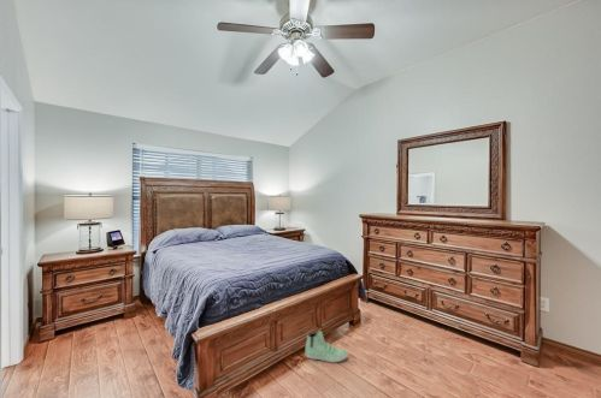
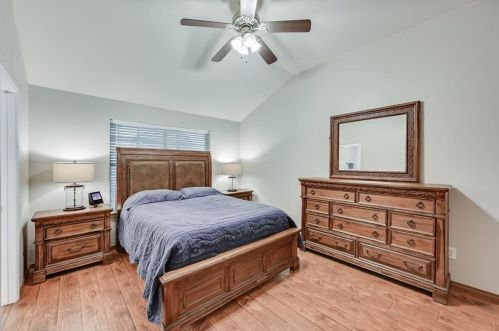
- sneaker (326, 344)
